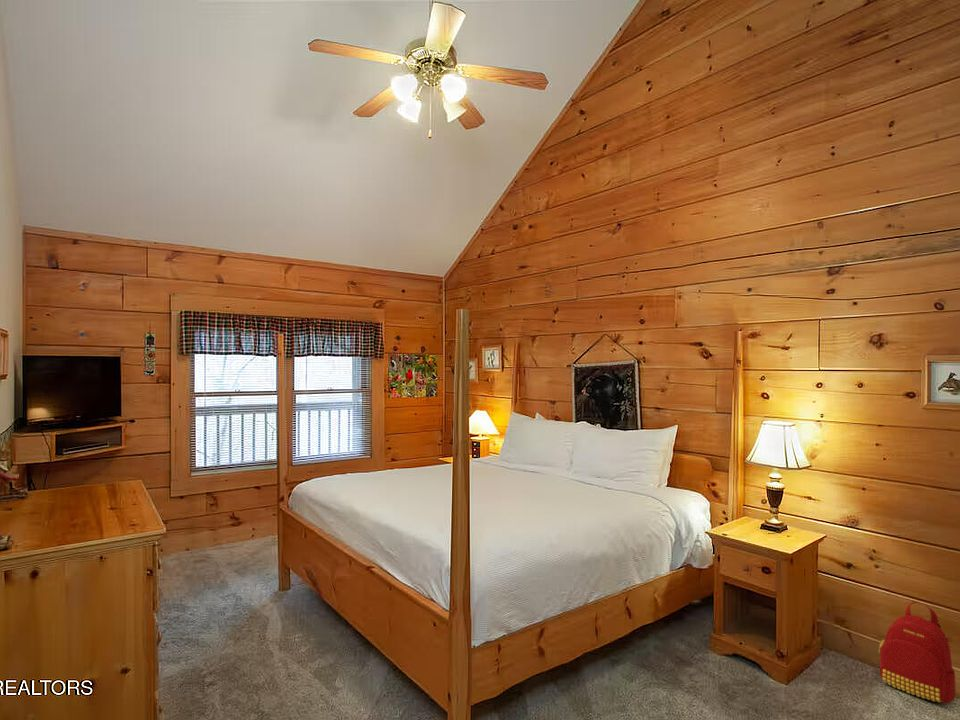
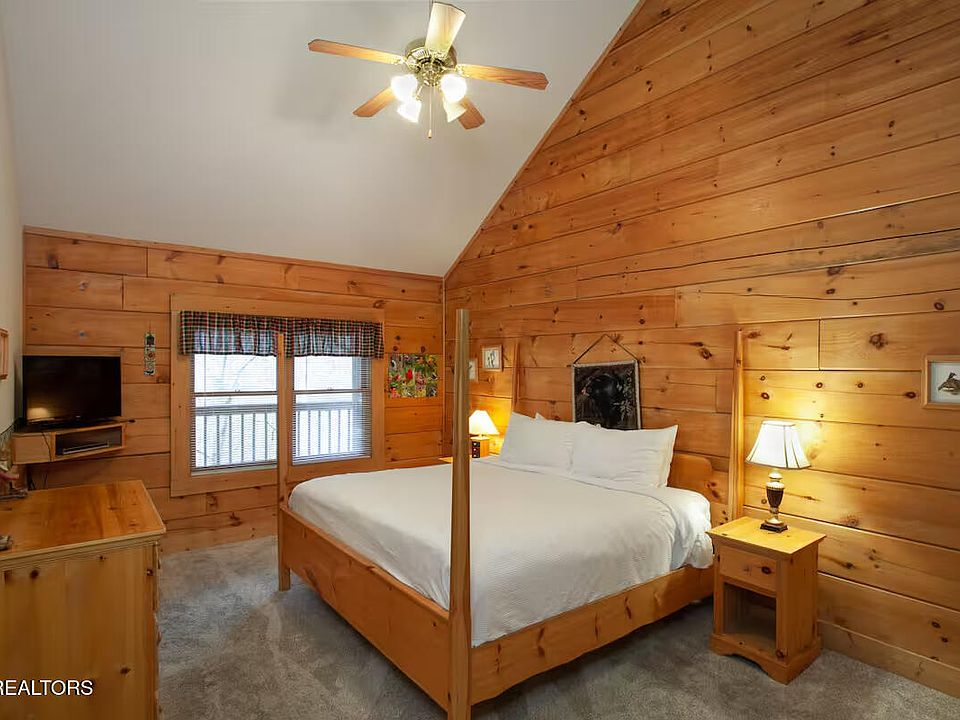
- backpack (915, 648)
